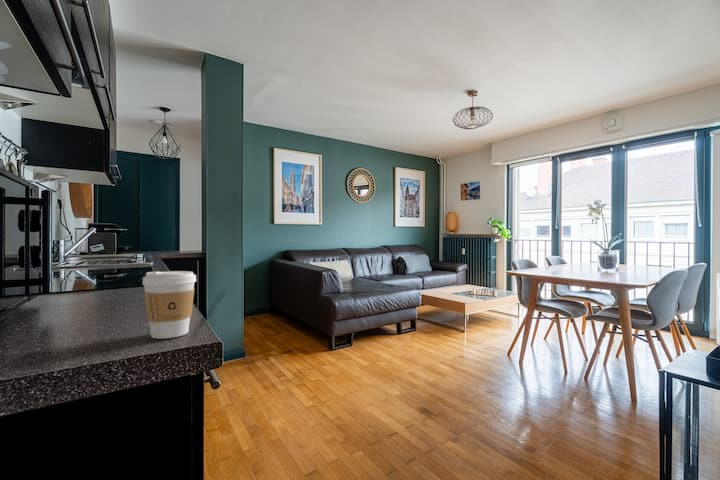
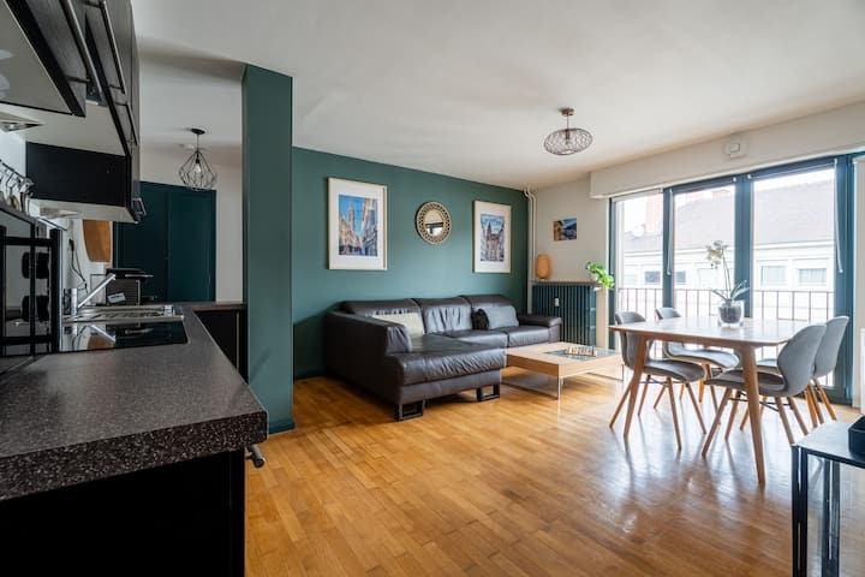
- coffee cup (170, 302)
